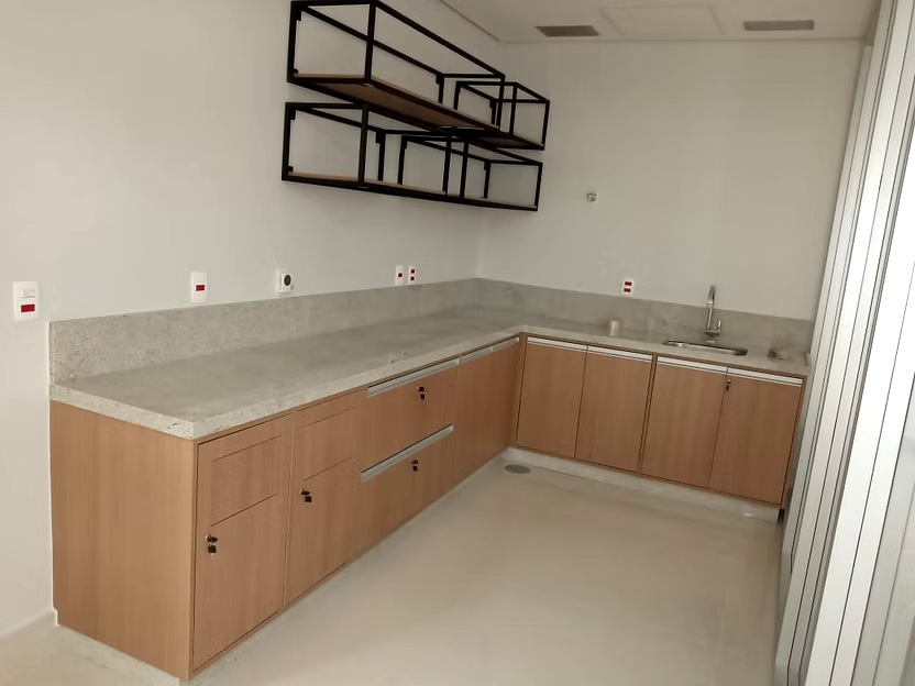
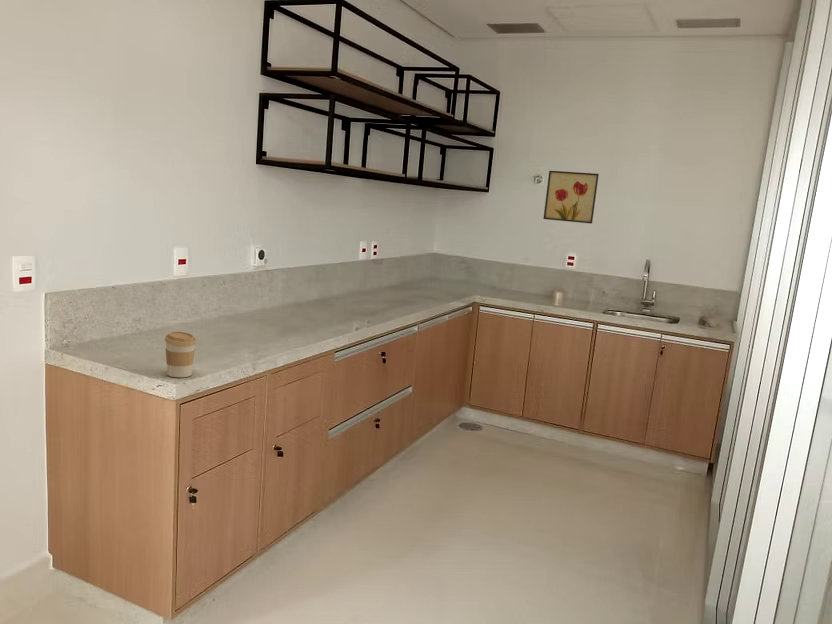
+ wall art (570, 197)
+ coffee cup (180, 354)
